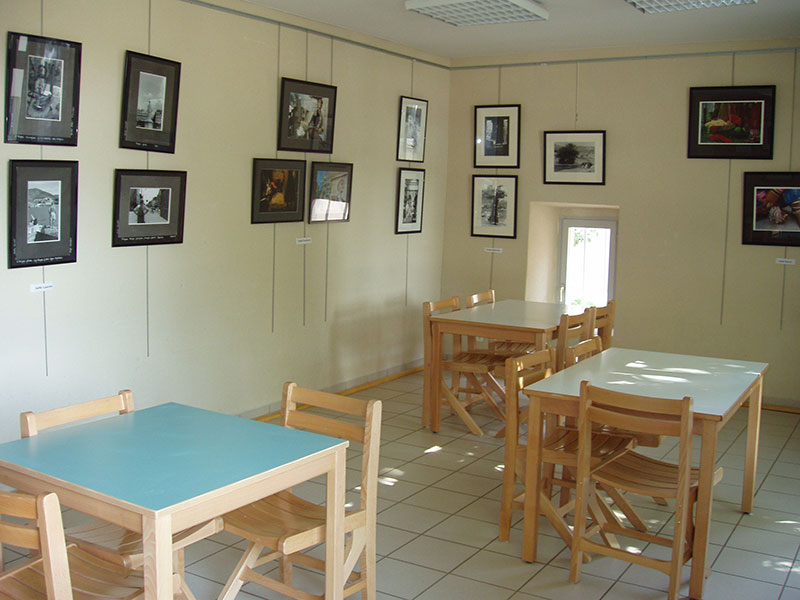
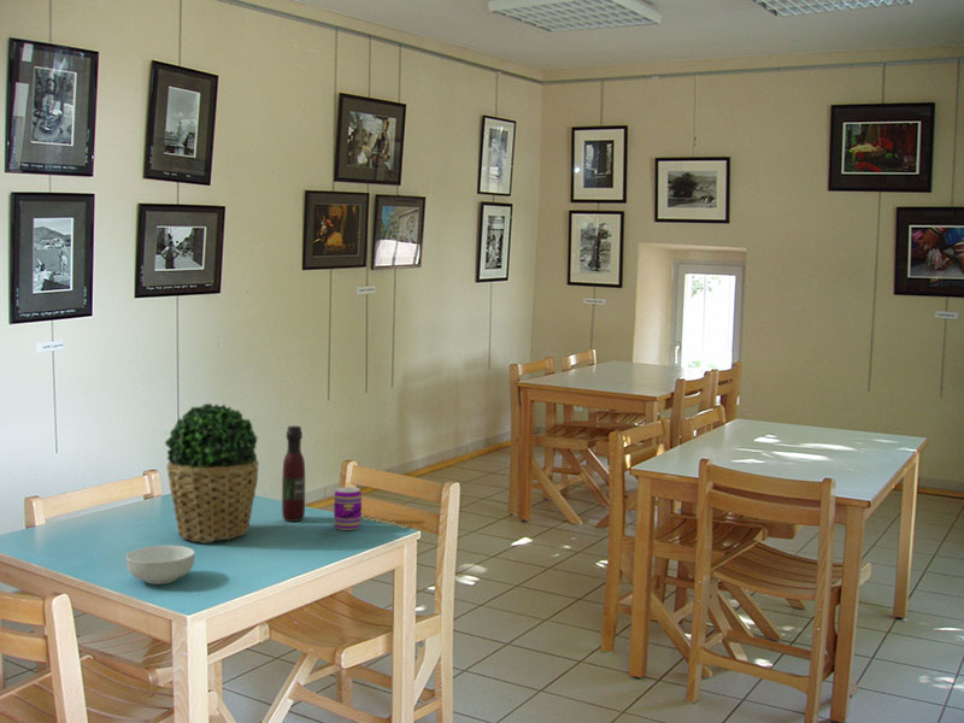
+ wine bottle (293, 472)
+ potted plant (212, 469)
+ cereal bowl (160, 566)
+ beverage can (347, 507)
